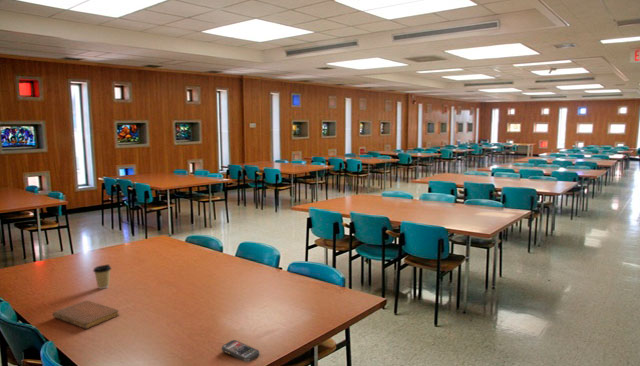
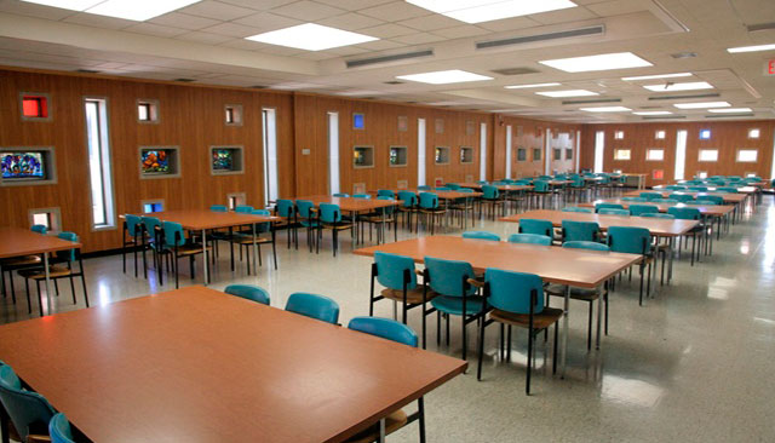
- notebook (86, 313)
- smartphone (240, 350)
- coffee cup (102, 276)
